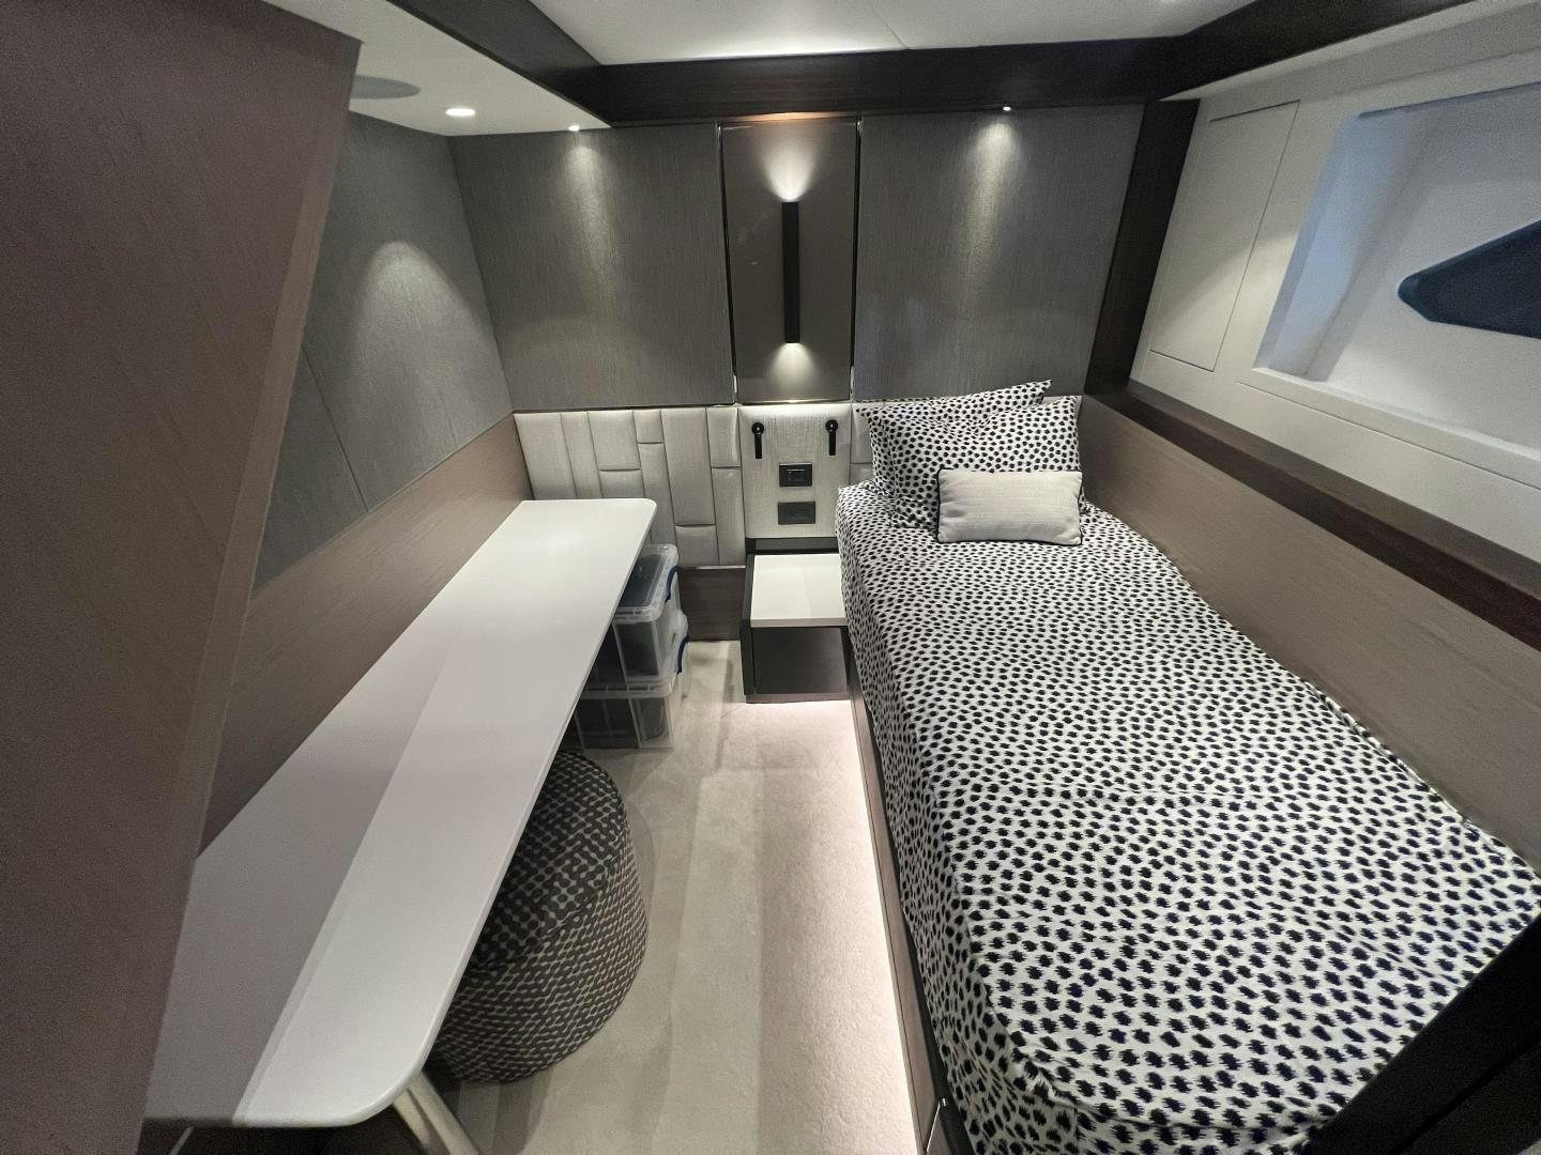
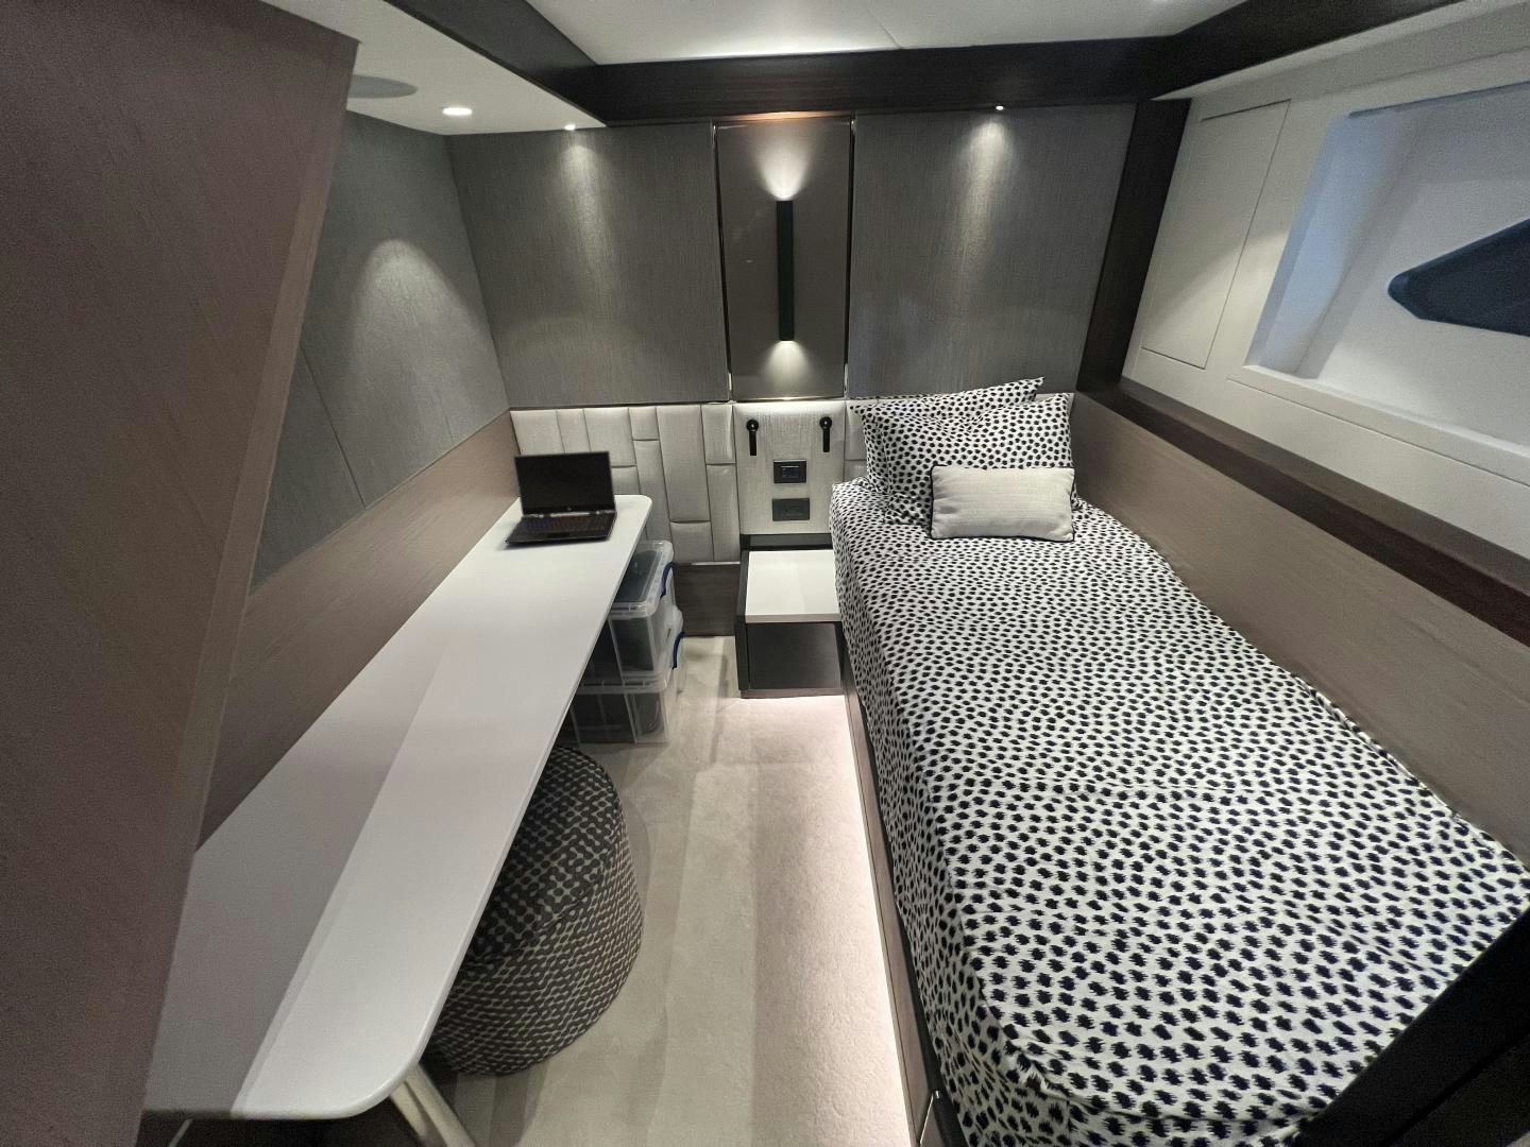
+ laptop computer (559, 496)
